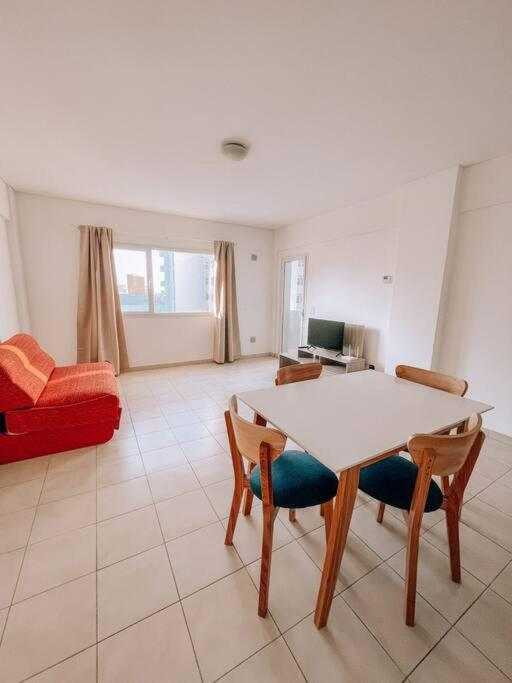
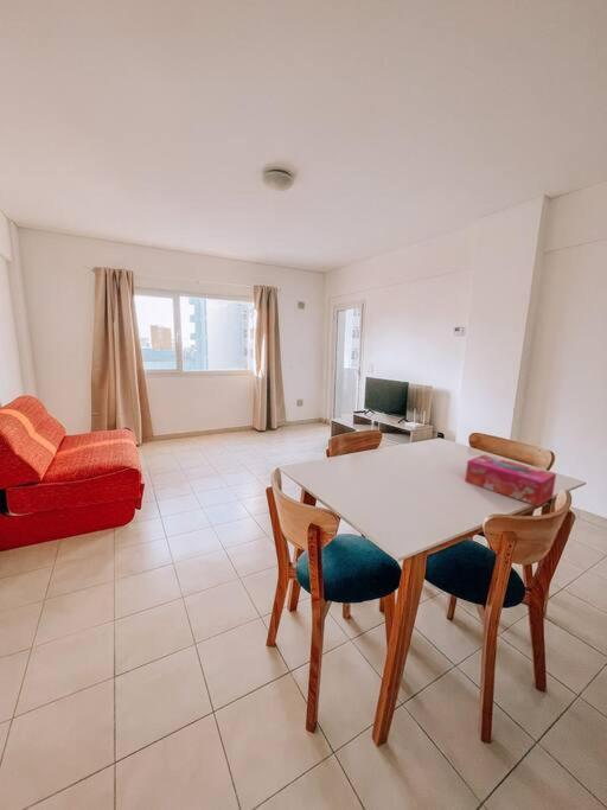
+ tissue box (507, 477)
